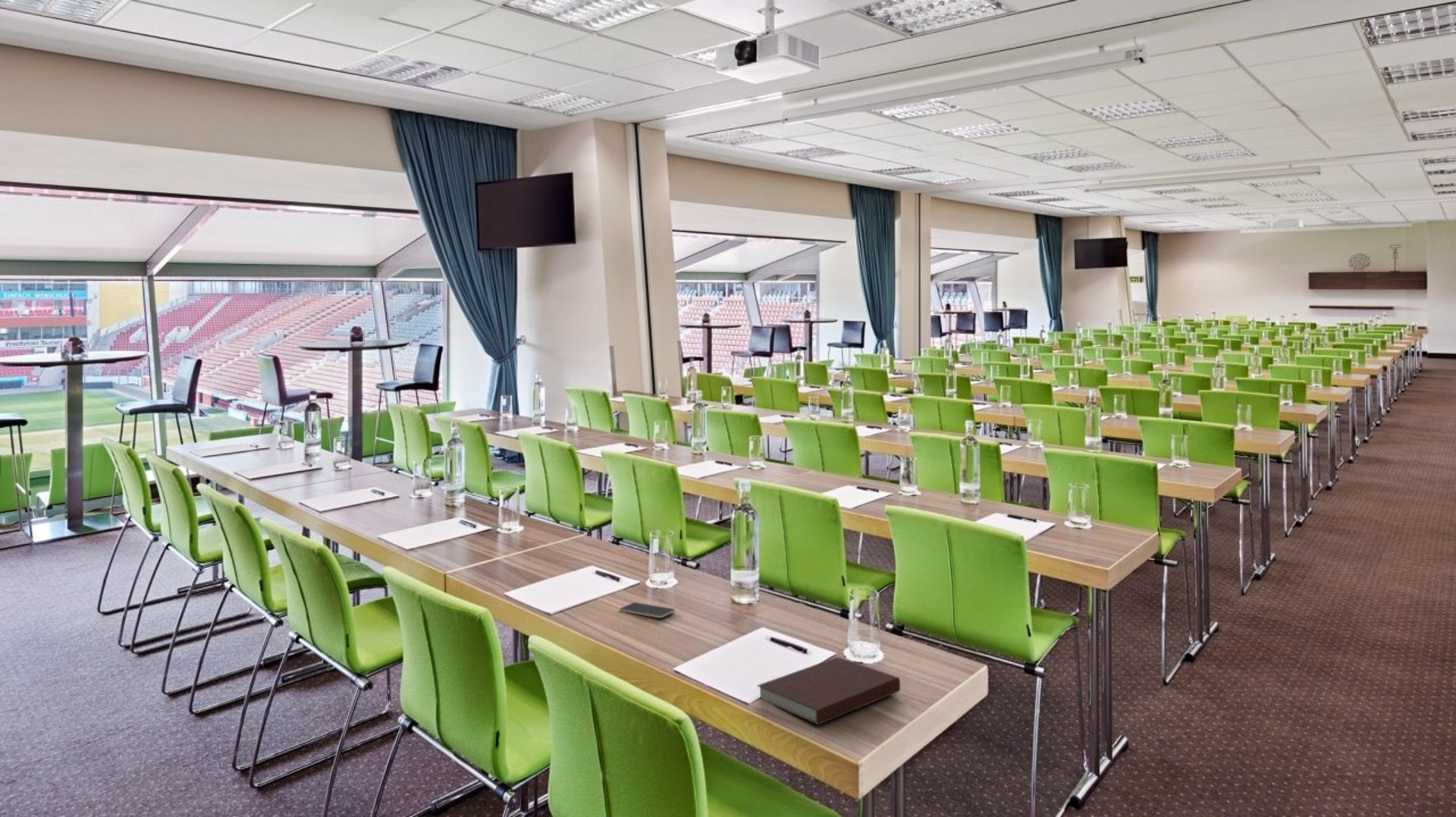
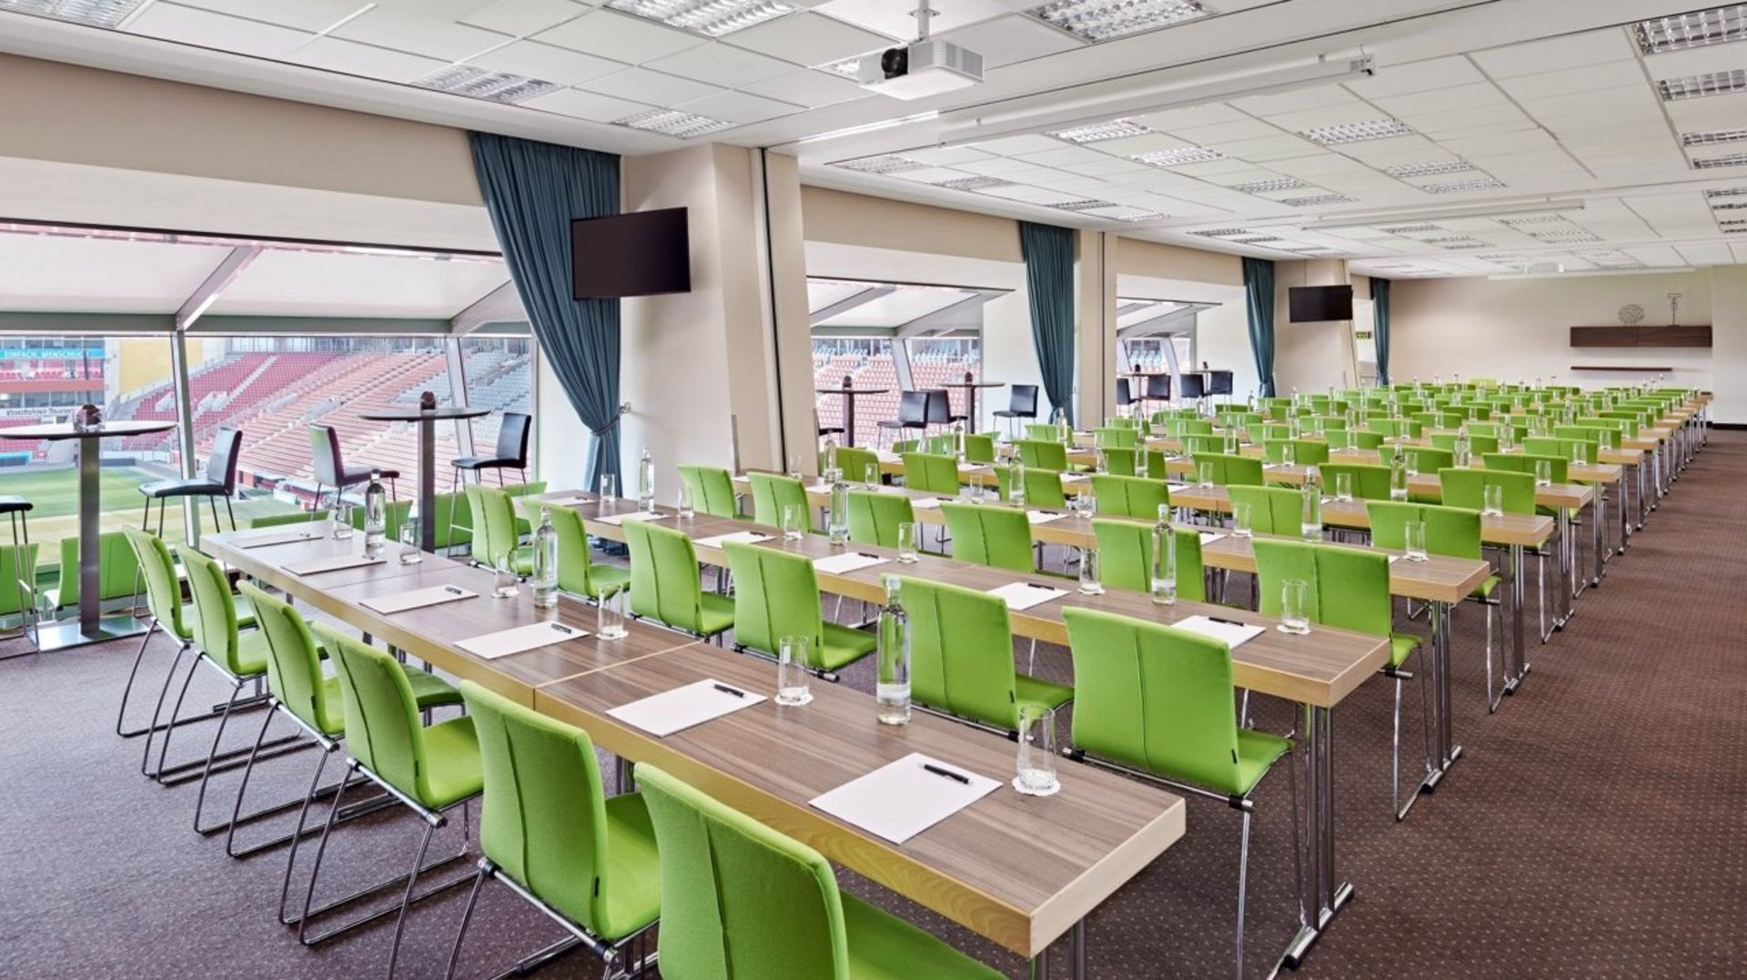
- smartphone (647, 610)
- notebook (829, 688)
